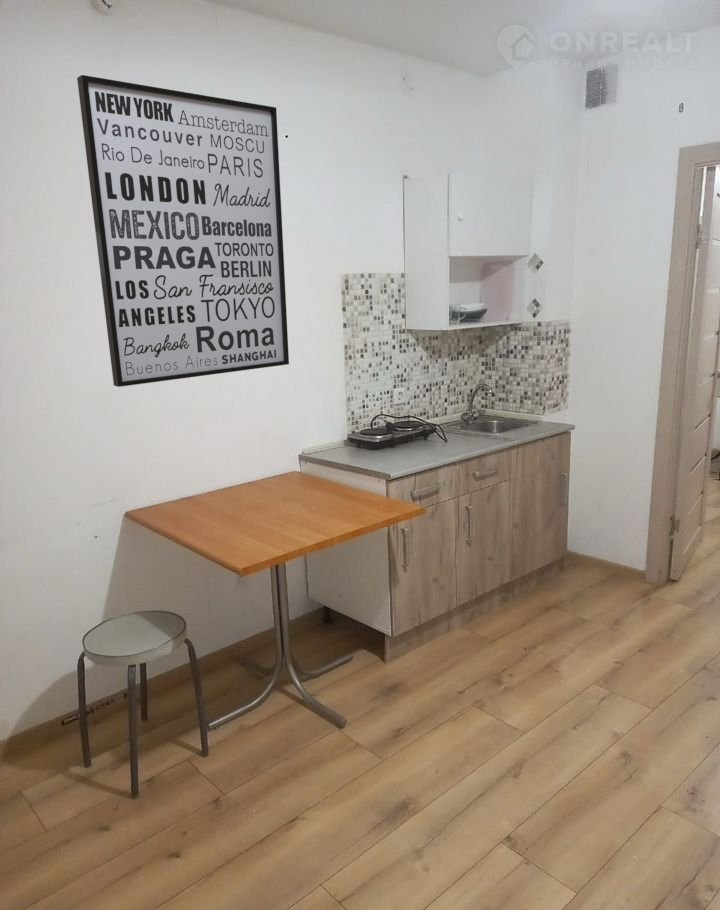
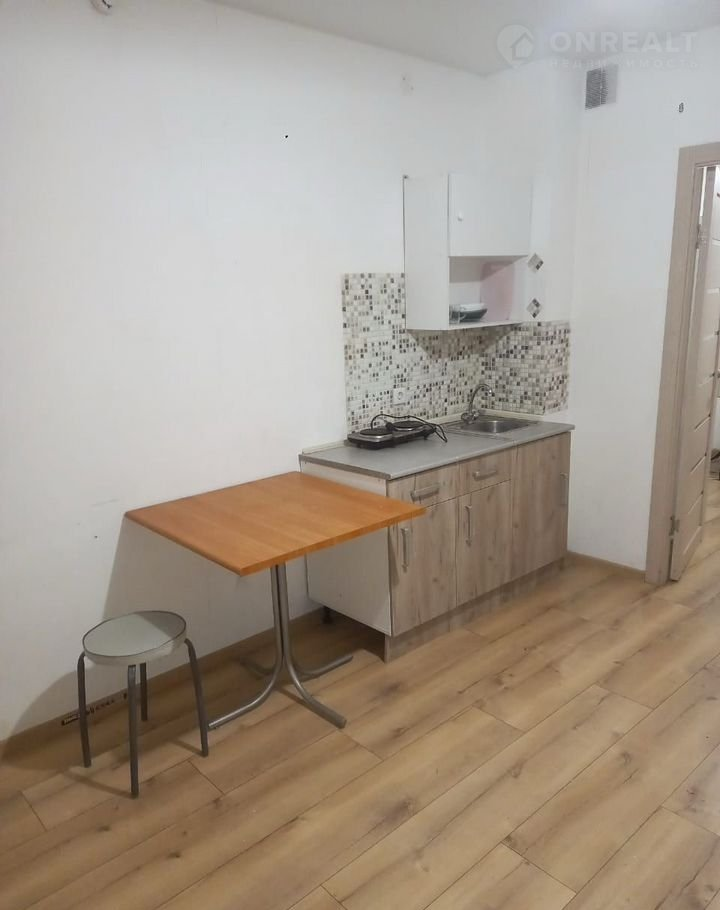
- wall art (198, 241)
